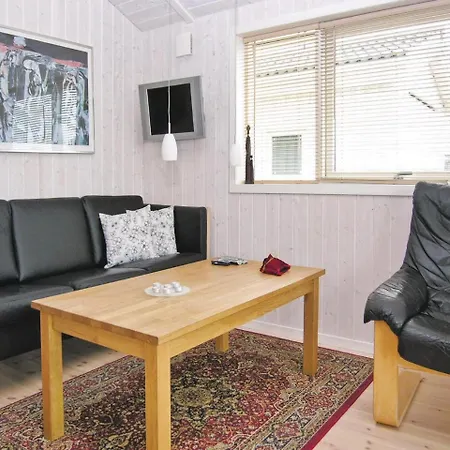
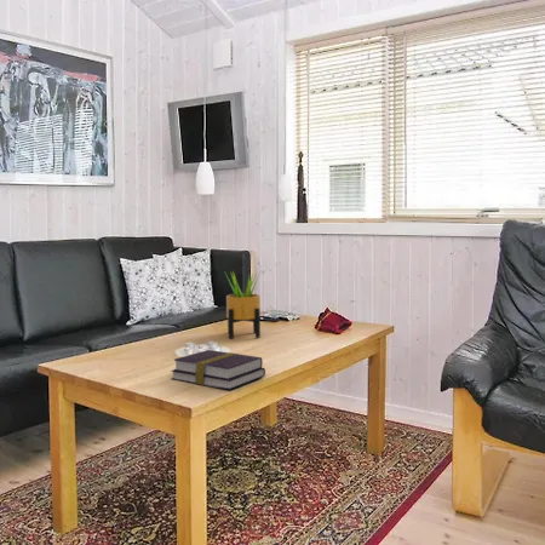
+ book (218, 367)
+ potted plant (243, 300)
